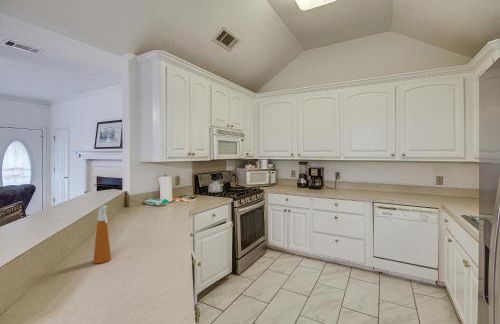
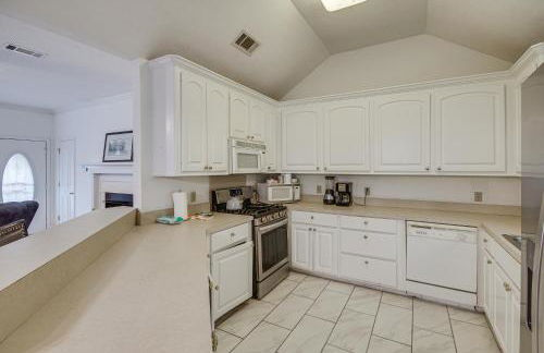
- spray bottle (103, 233)
